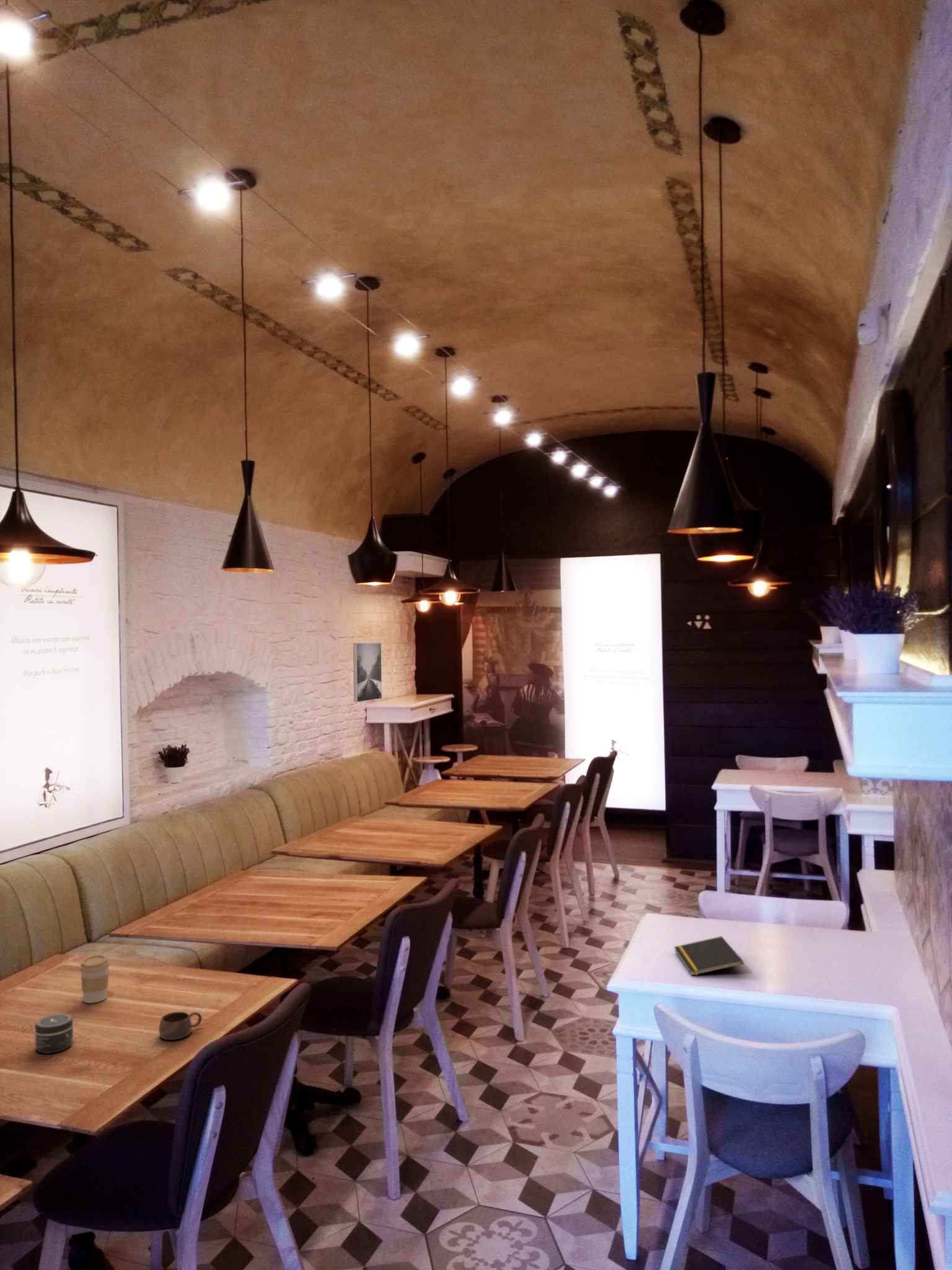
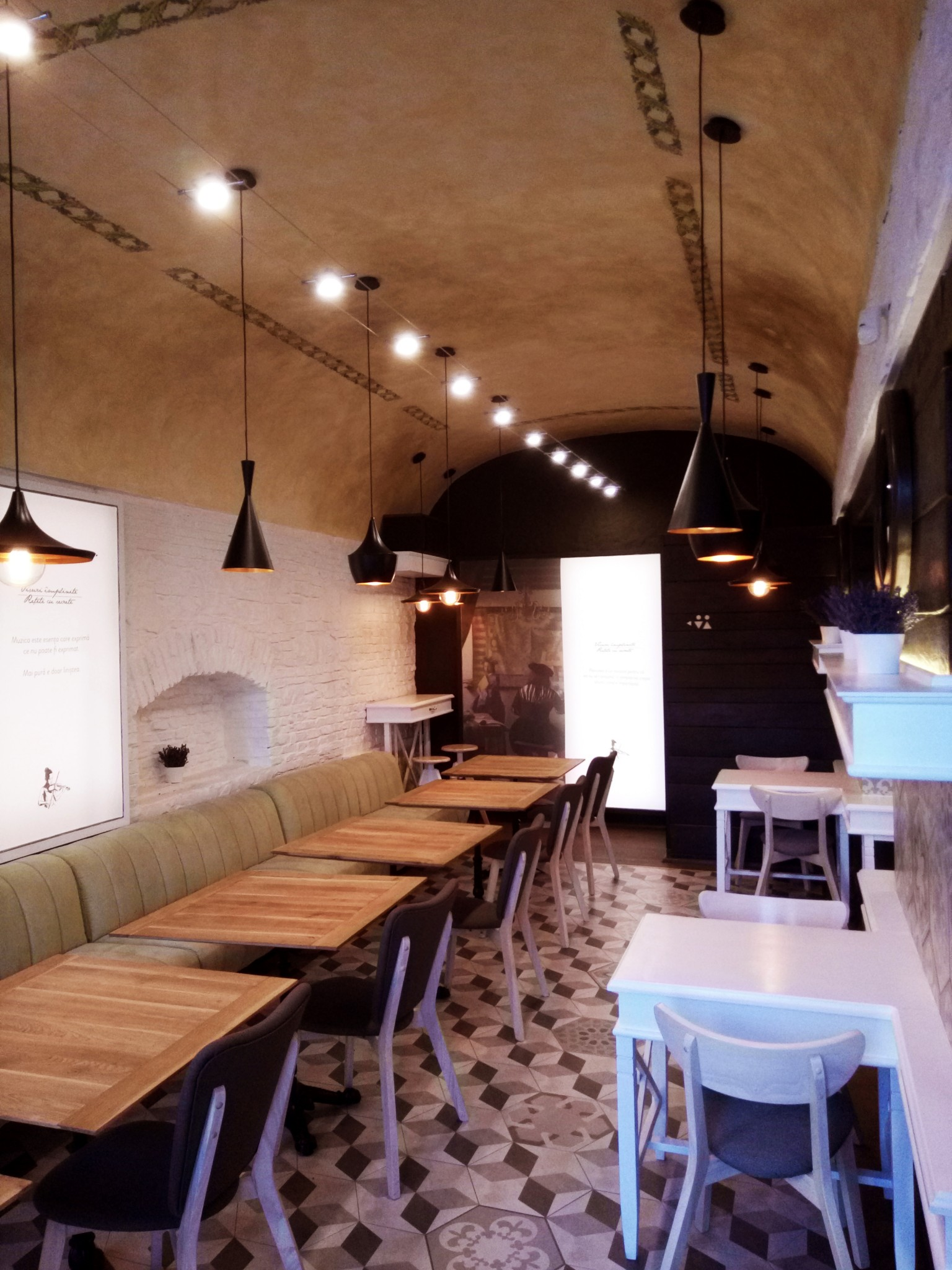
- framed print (368, 672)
- jar (54, 1033)
- cup (180, 1024)
- notepad (707, 955)
- coffee cup (95, 979)
